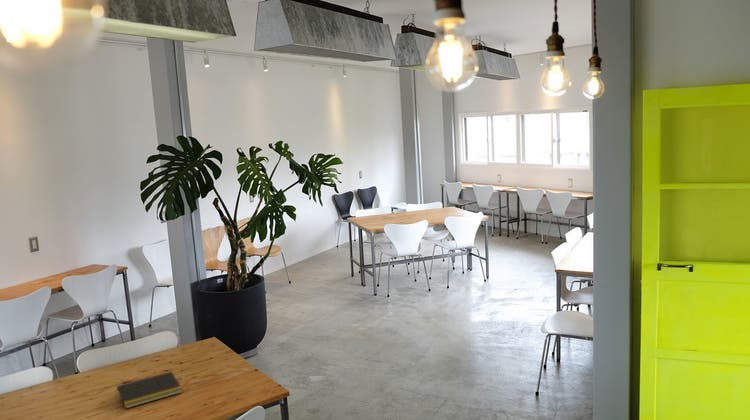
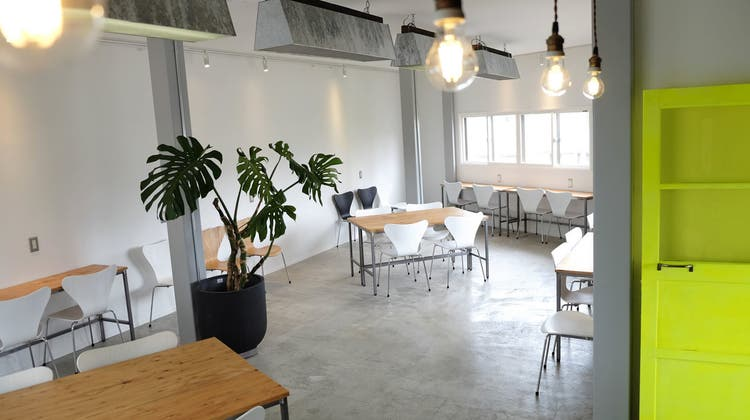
- notepad (149, 388)
